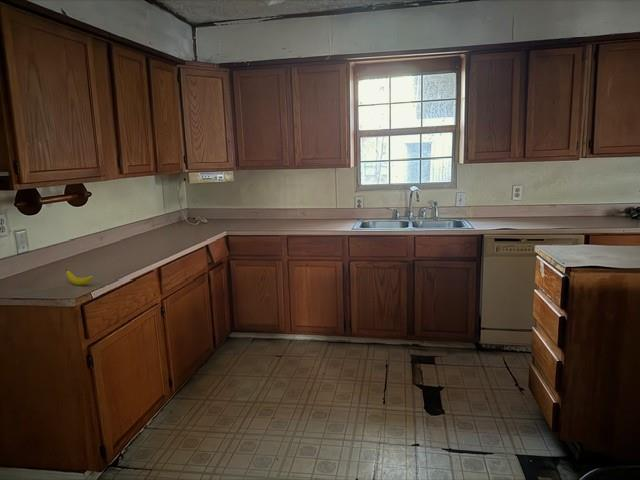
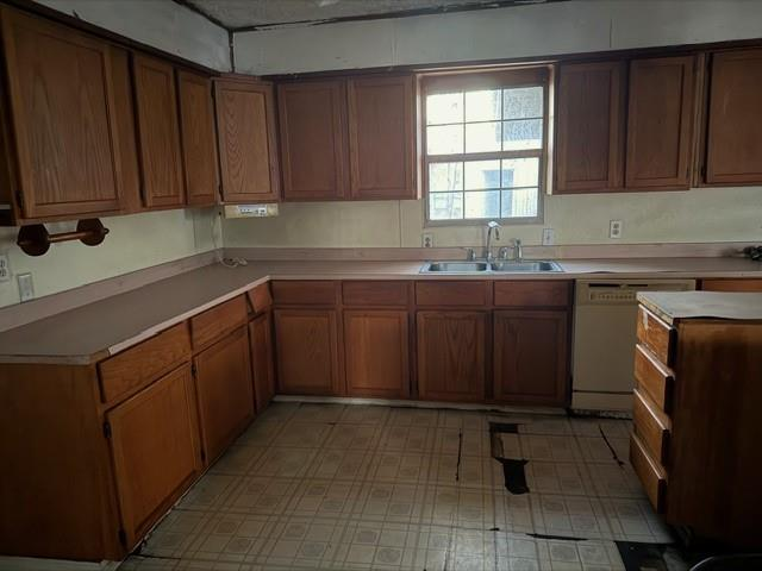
- banana (79, 278)
